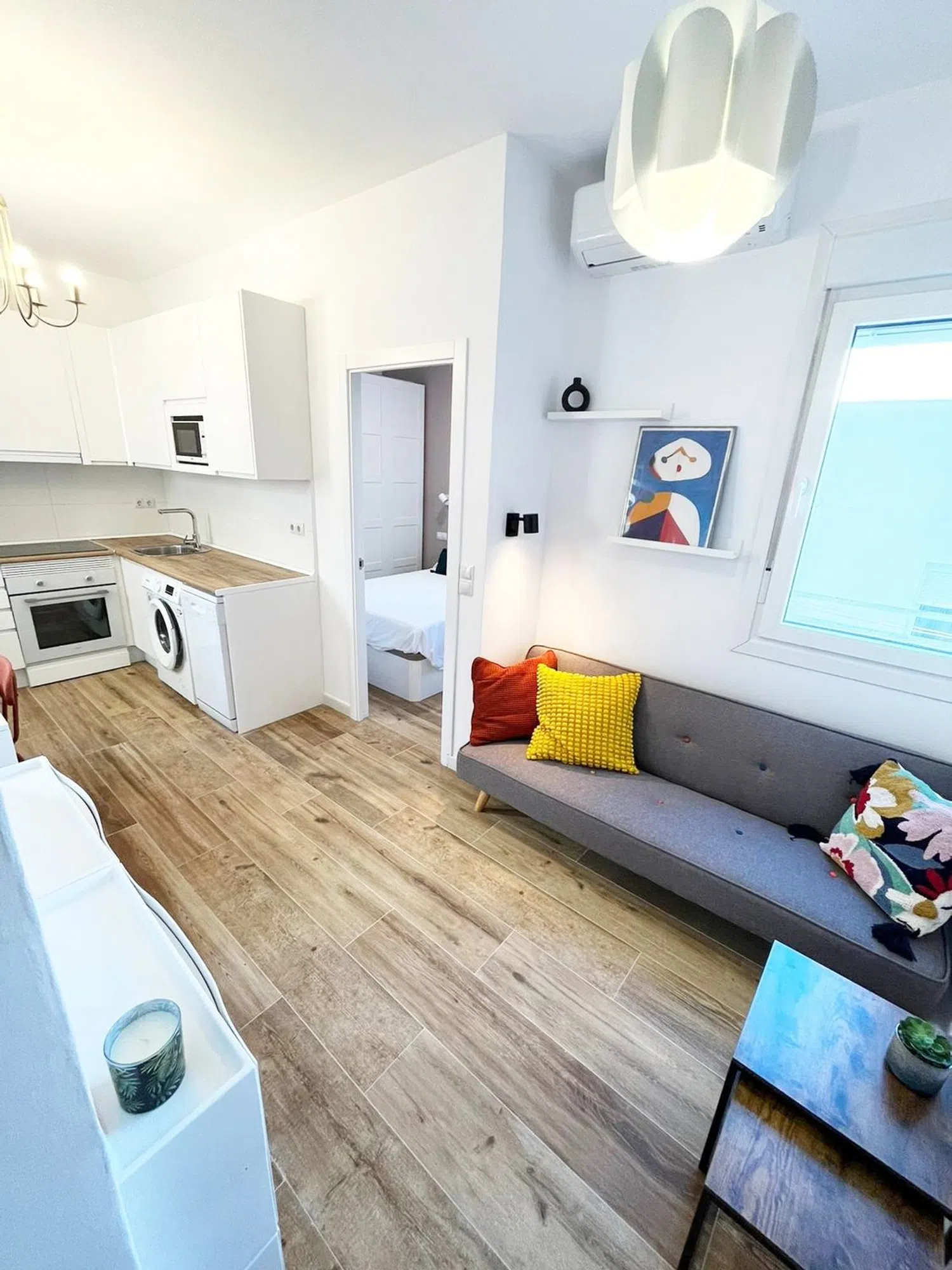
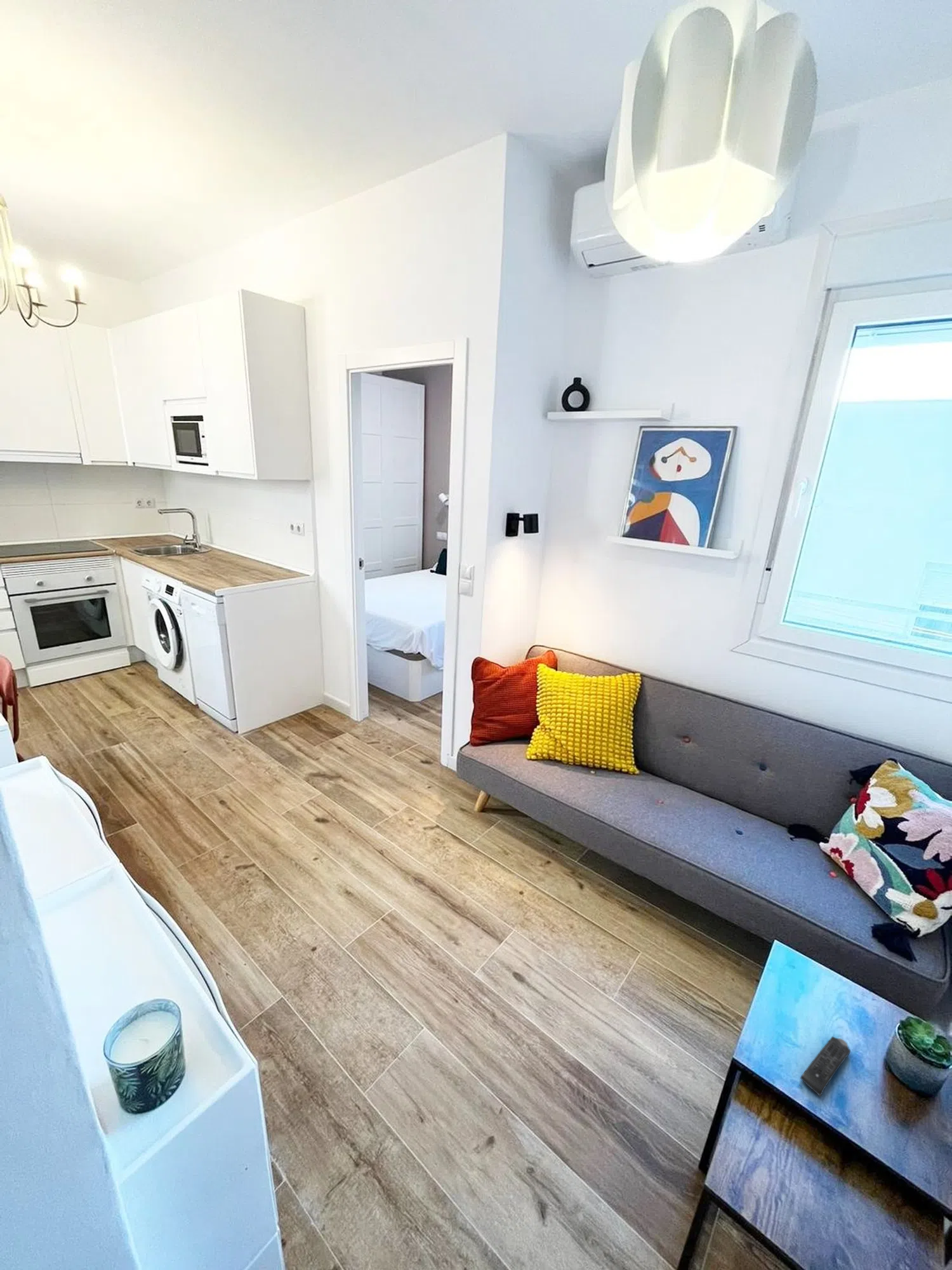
+ remote control (827, 1062)
